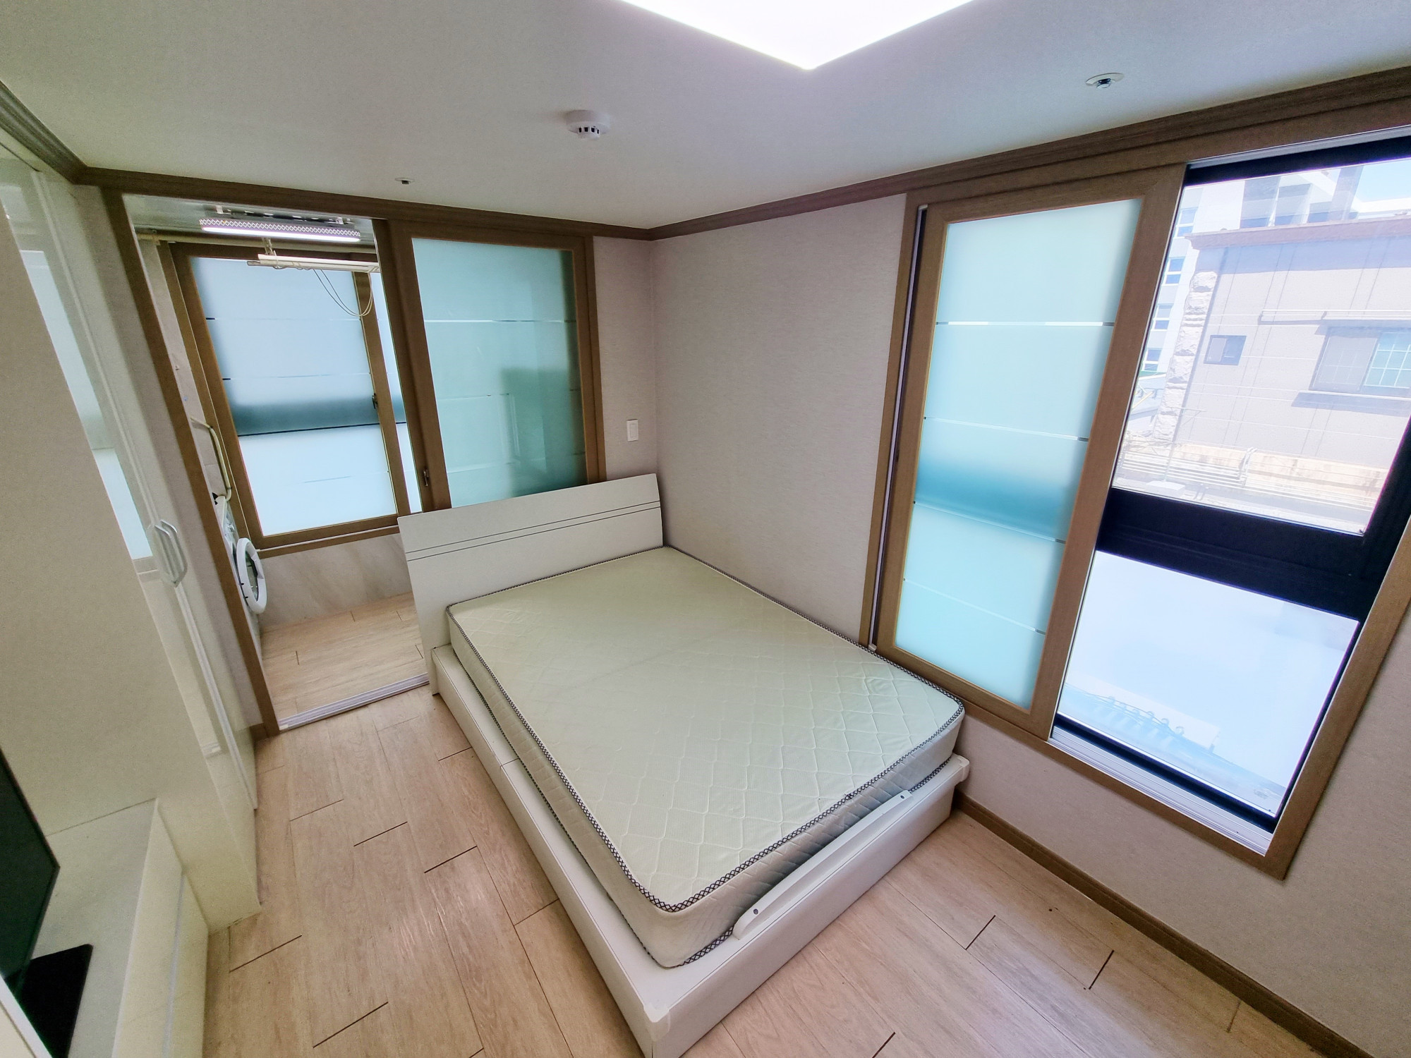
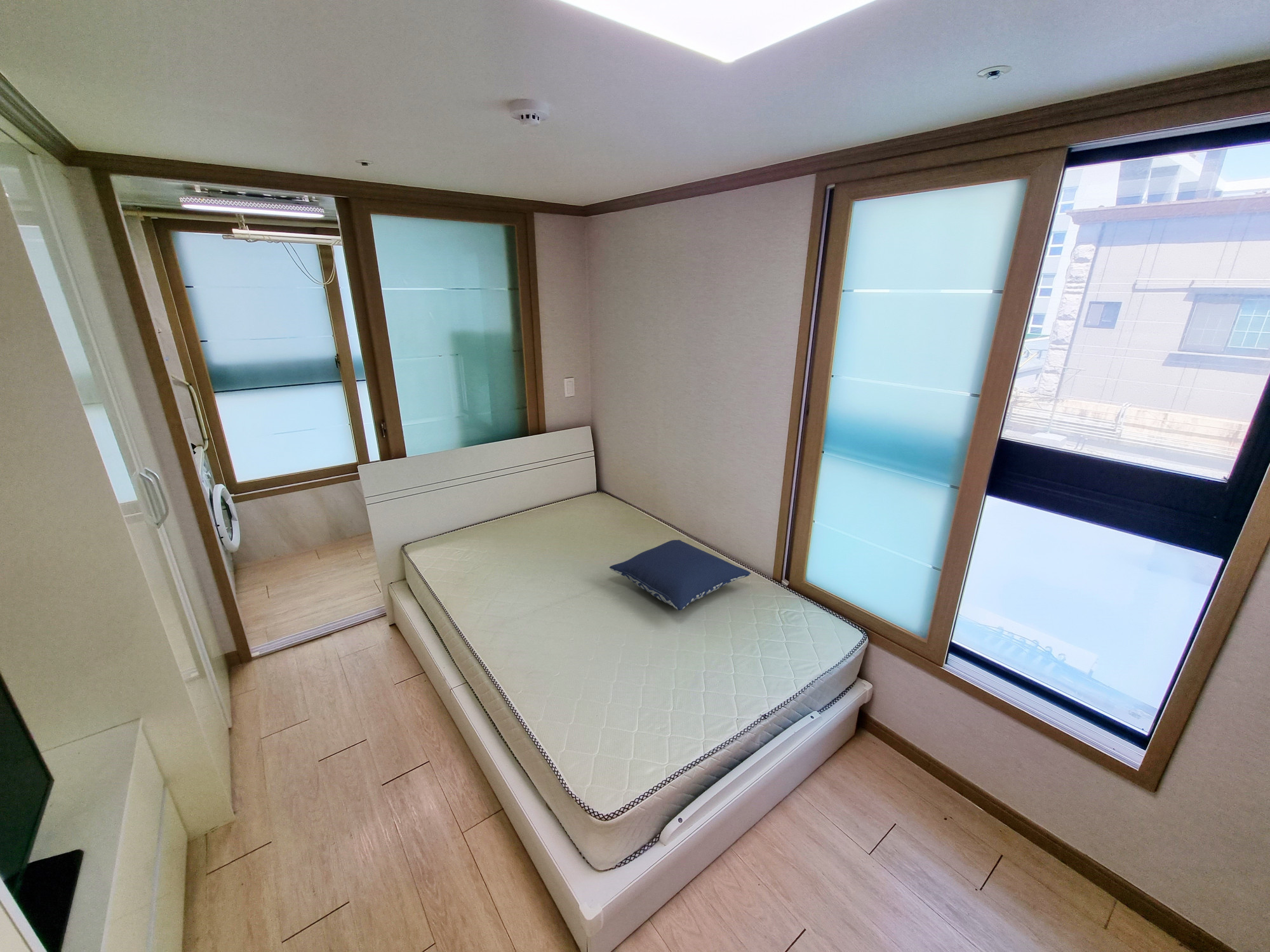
+ pillow (679, 570)
